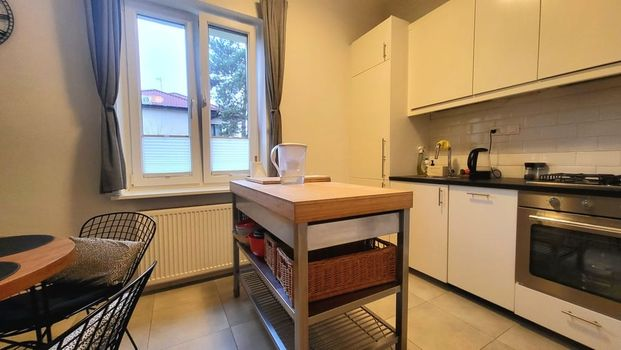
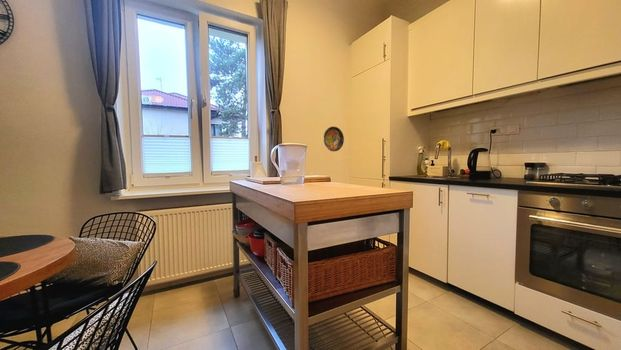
+ decorative plate (333, 139)
